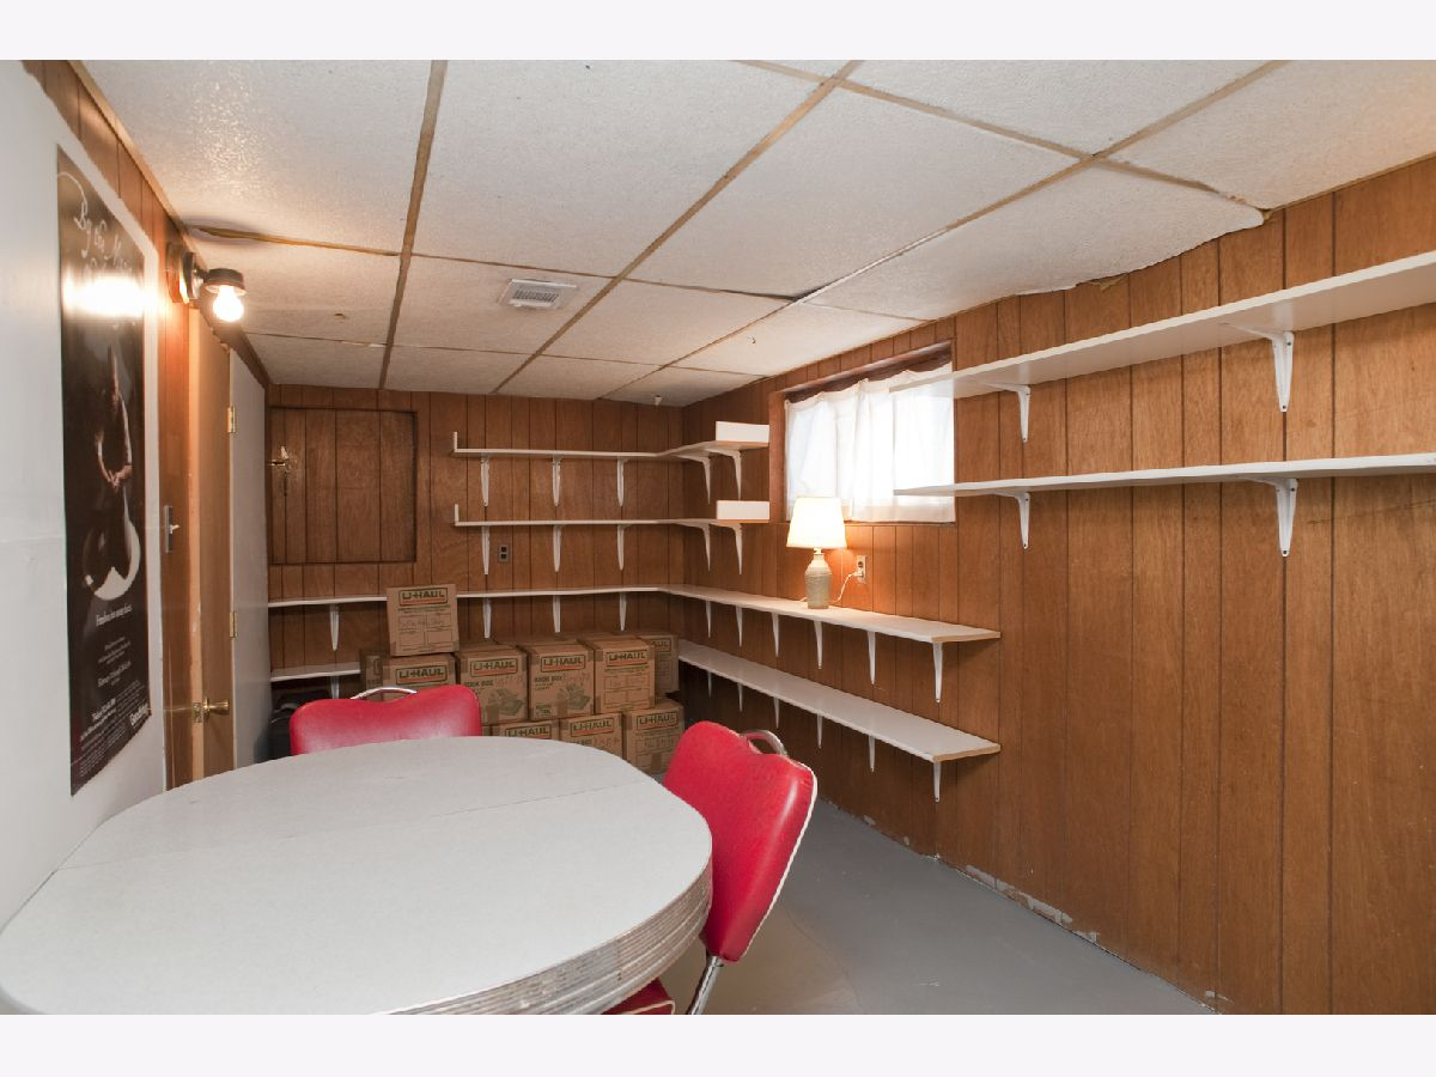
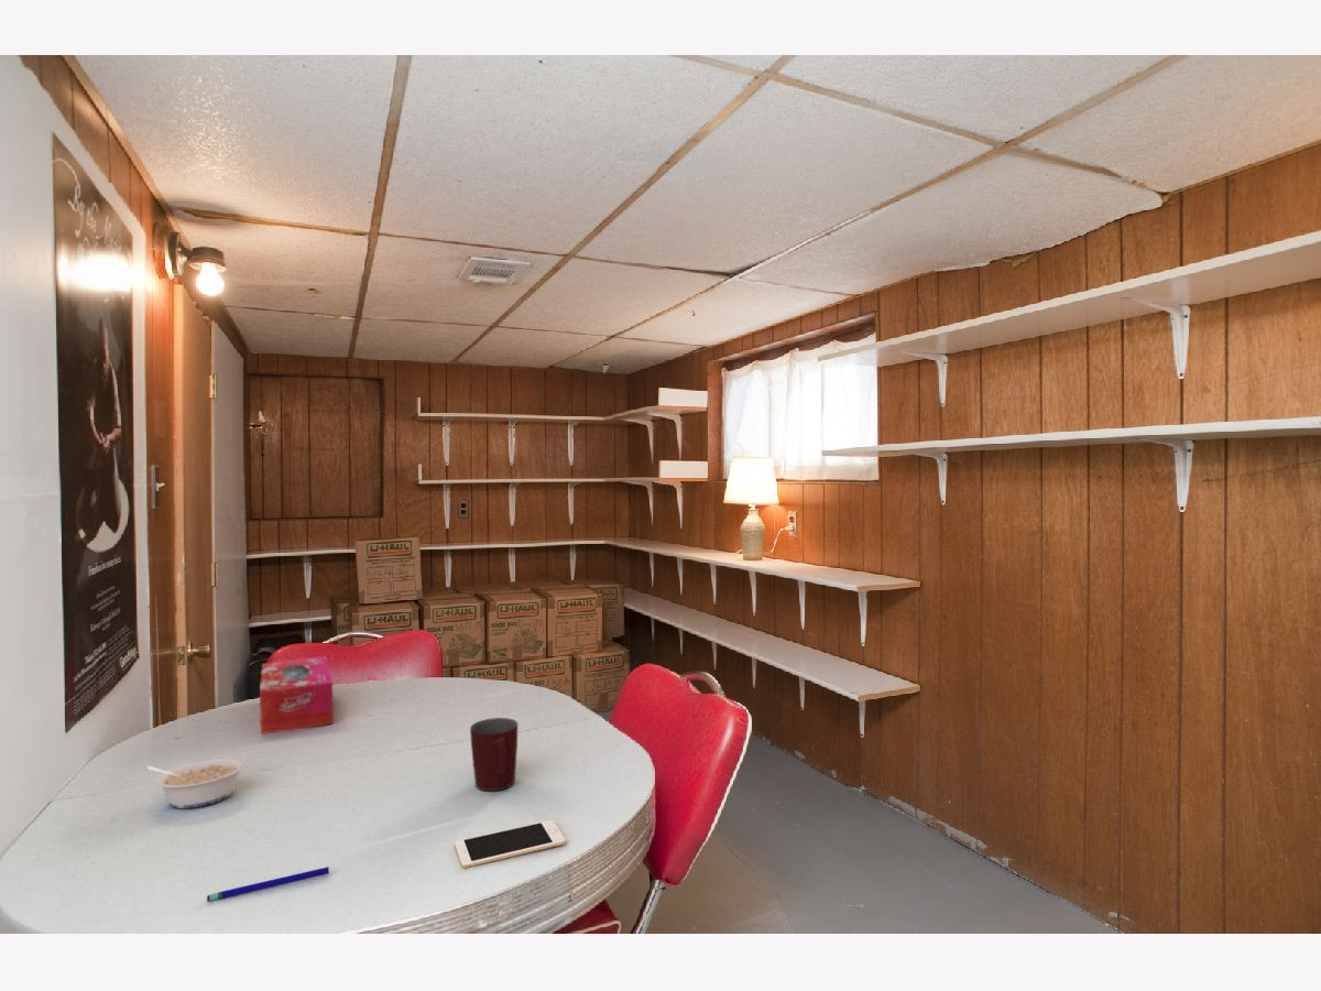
+ mug (495, 756)
+ pen (270, 883)
+ cell phone (510, 842)
+ tissue box (296, 691)
+ legume (197, 782)
